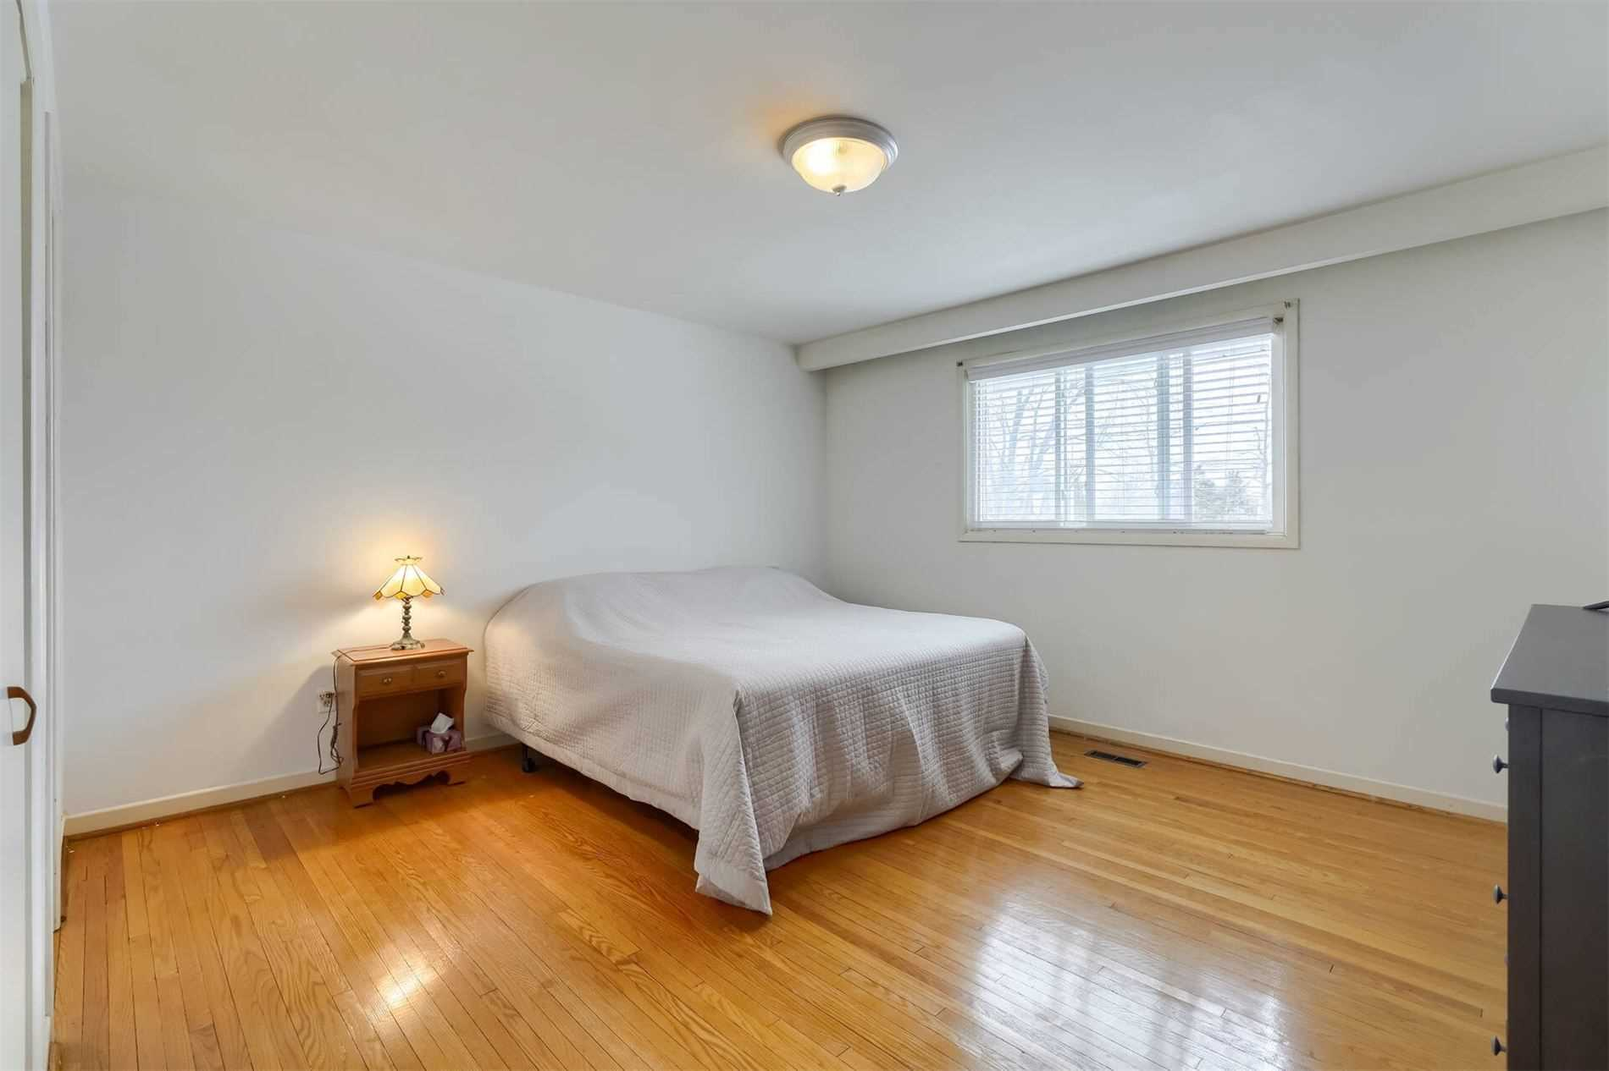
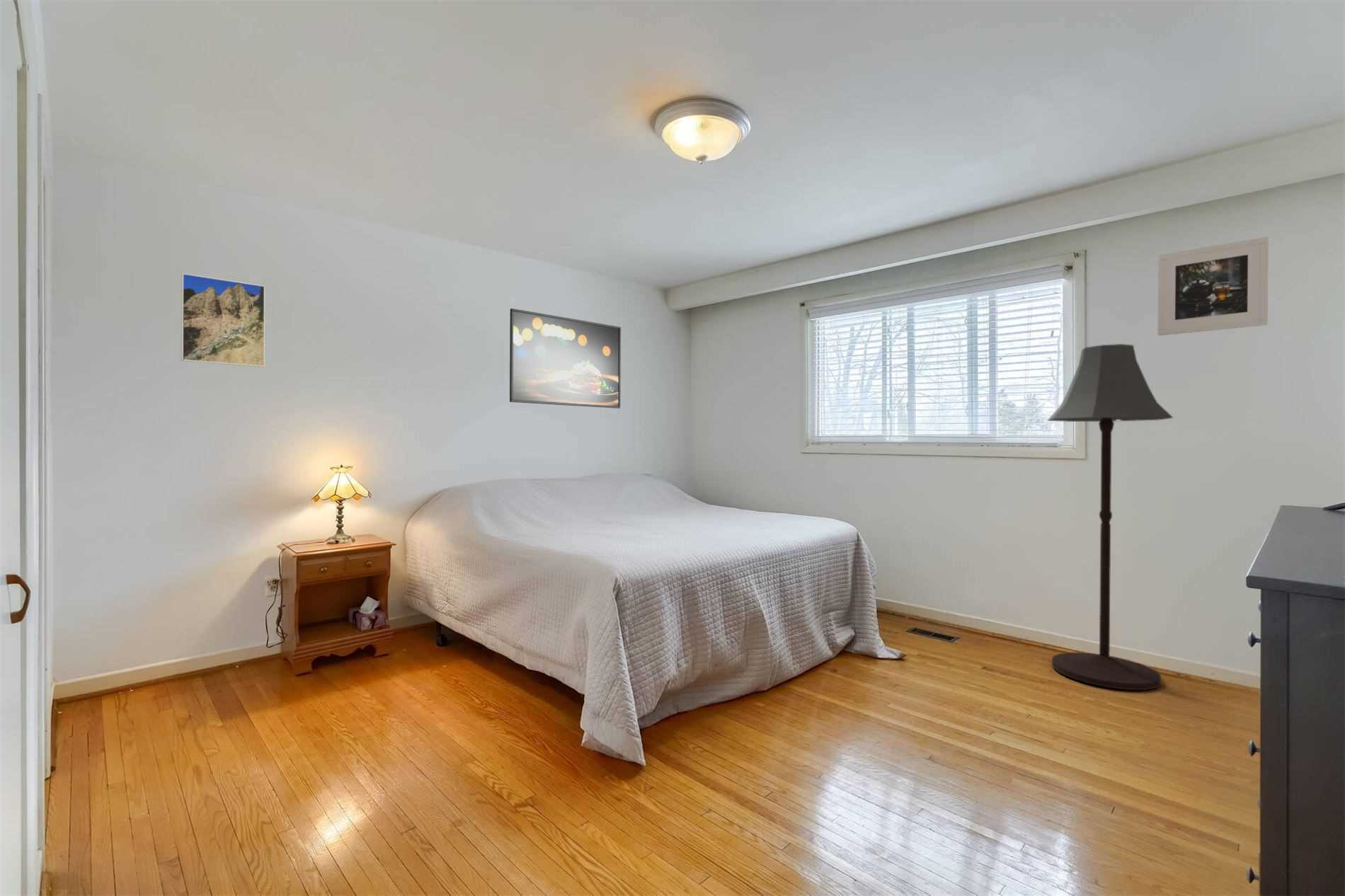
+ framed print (224, 322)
+ floor lamp (1105, 510)
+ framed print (1210, 288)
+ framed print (568, 362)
